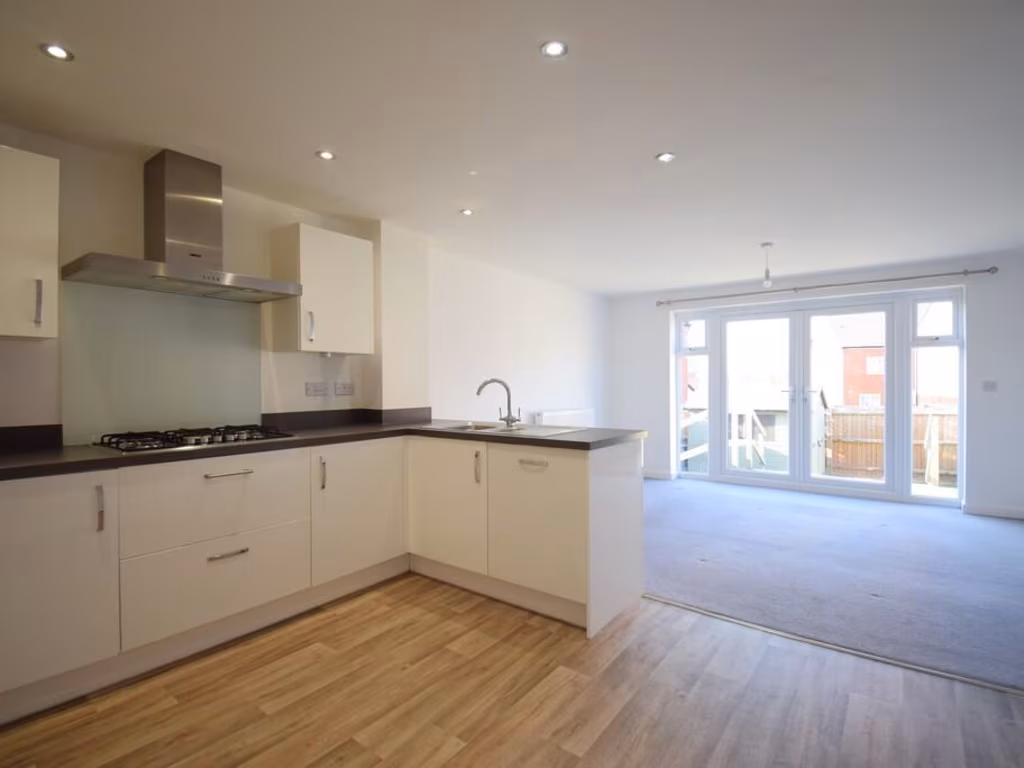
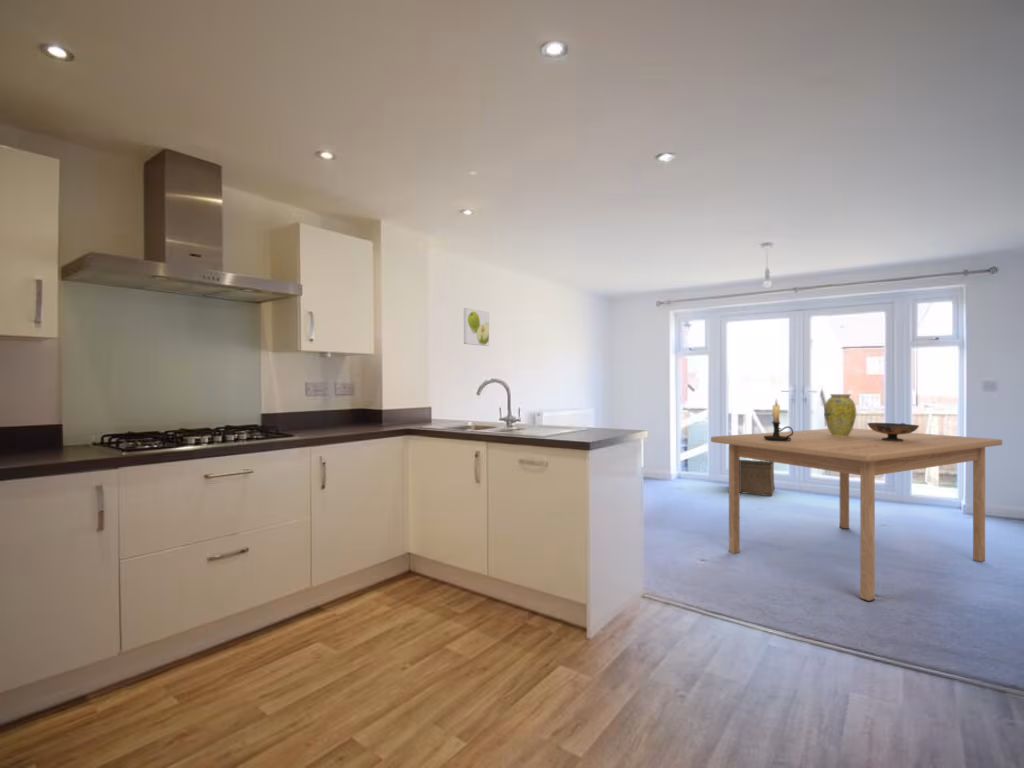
+ decorative bowl (892, 431)
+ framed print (476, 327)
+ candle holder (778, 419)
+ vase (839, 414)
+ storage bin (753, 476)
+ table (848, 497)
